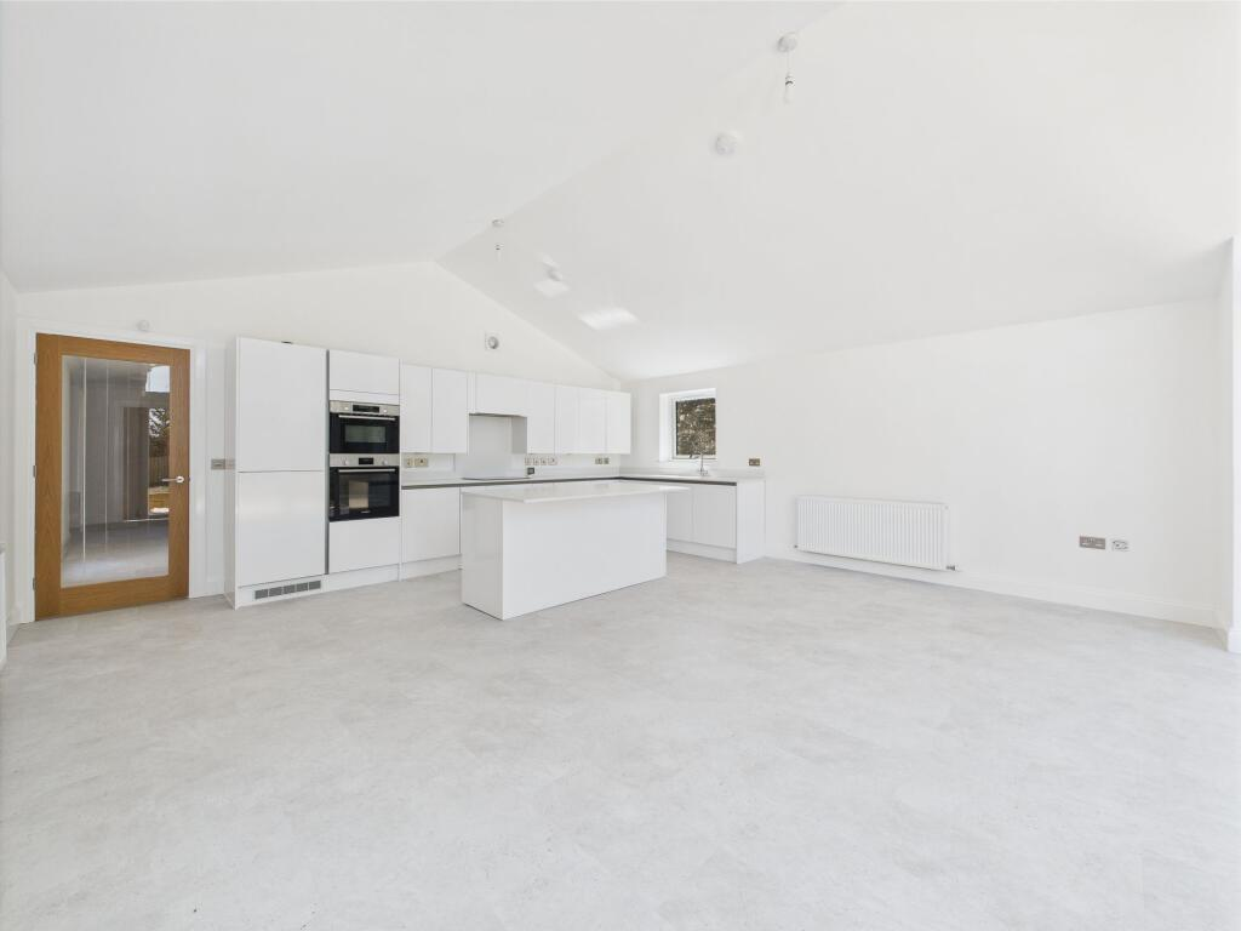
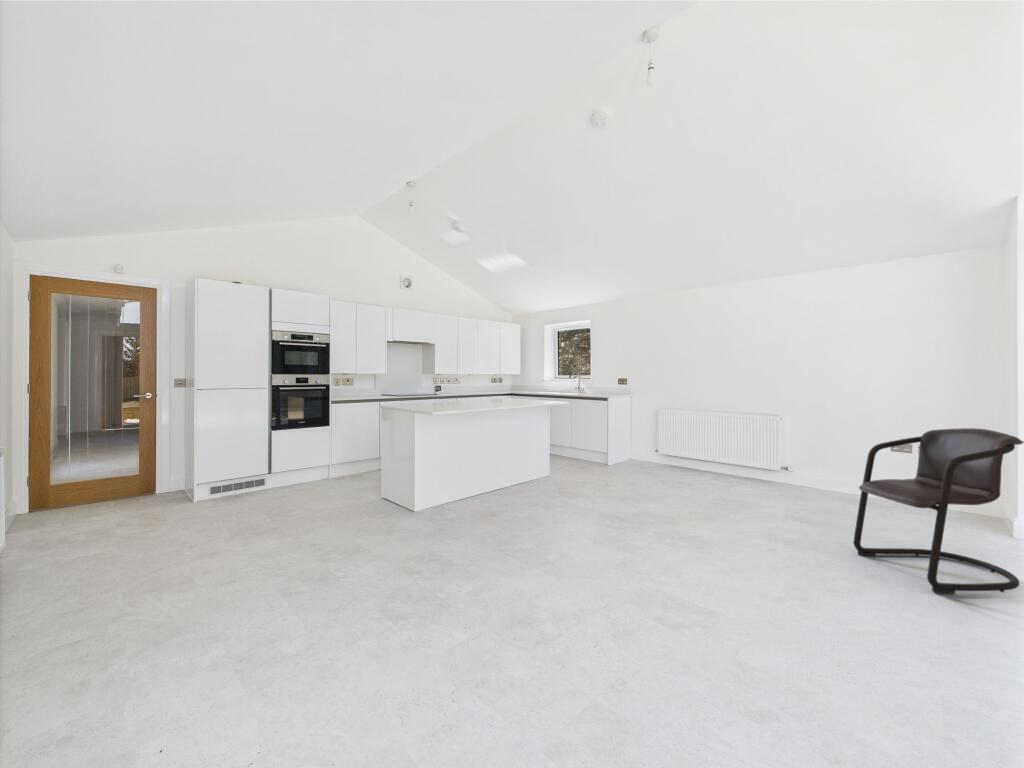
+ chair (938, 500)
